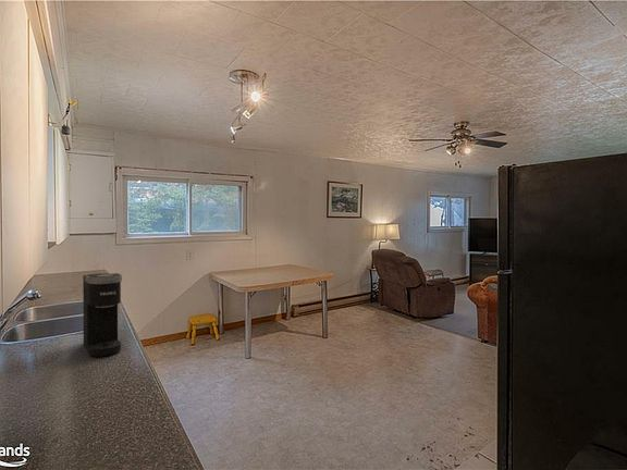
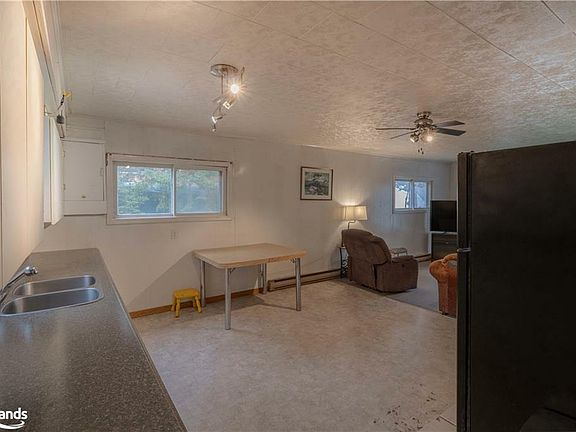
- coffee maker (101, 310)
